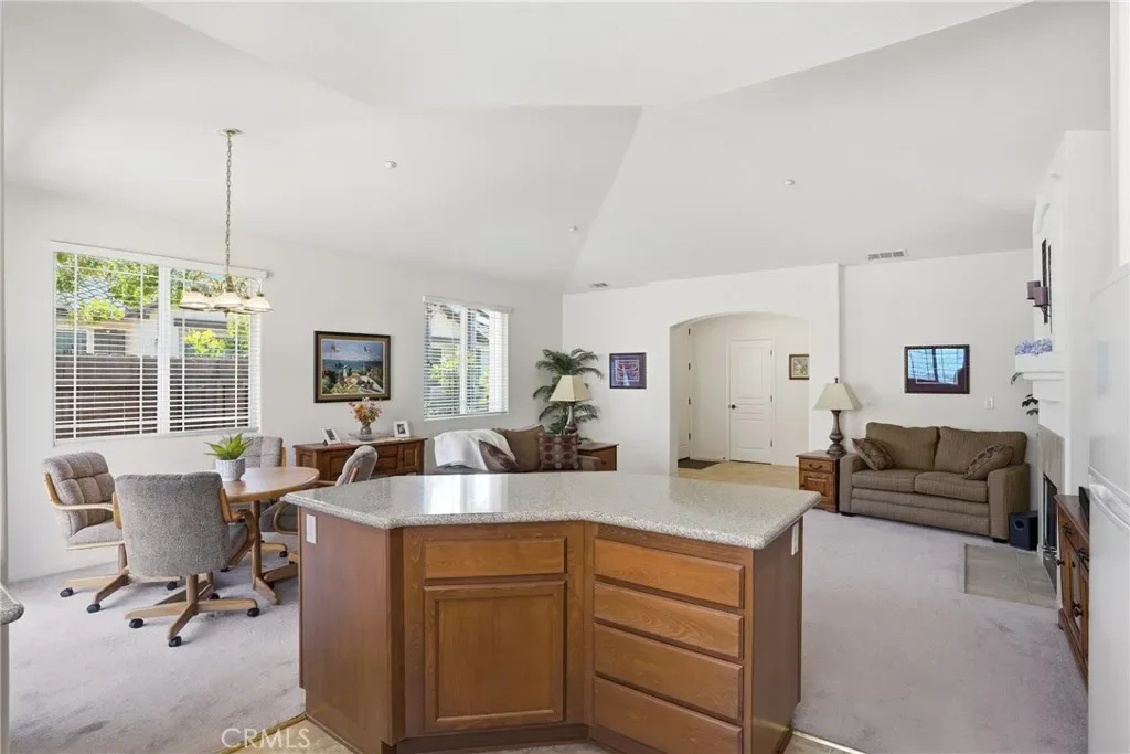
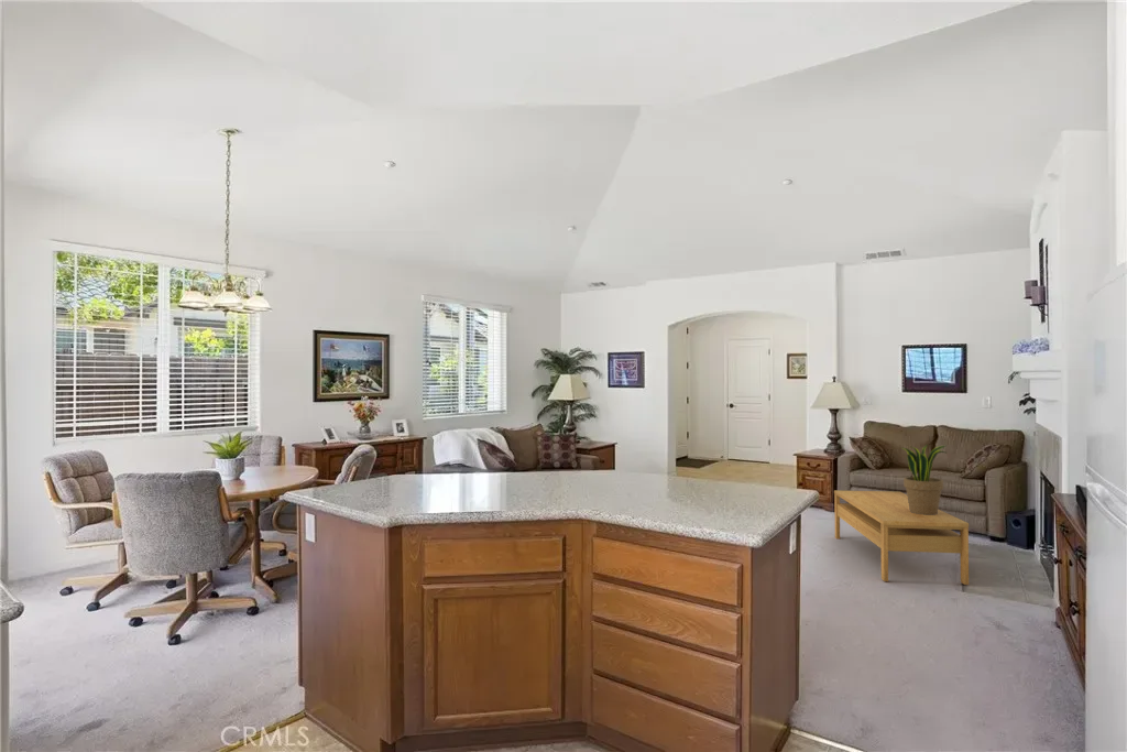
+ coffee table (893, 531)
+ potted plant (924, 477)
